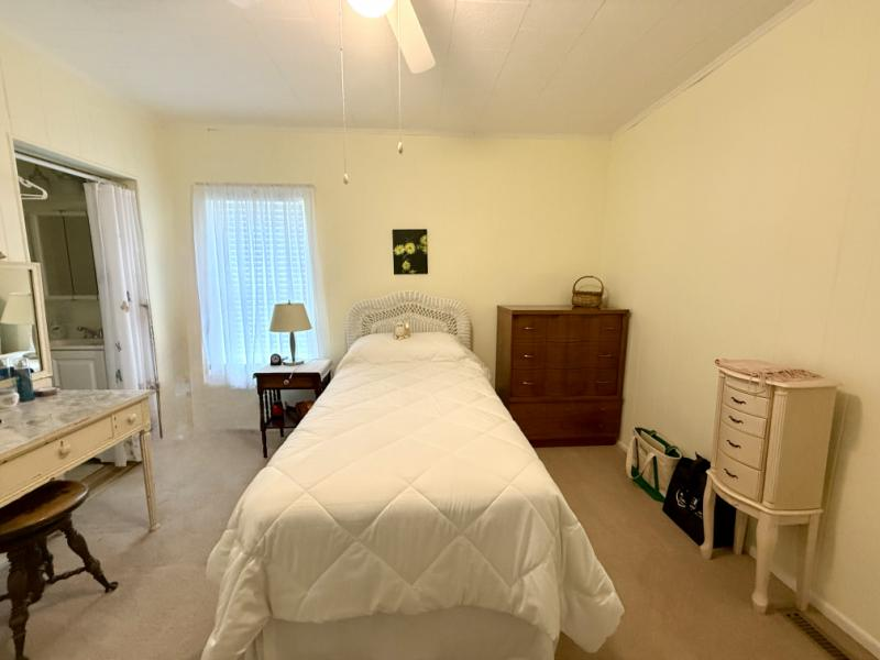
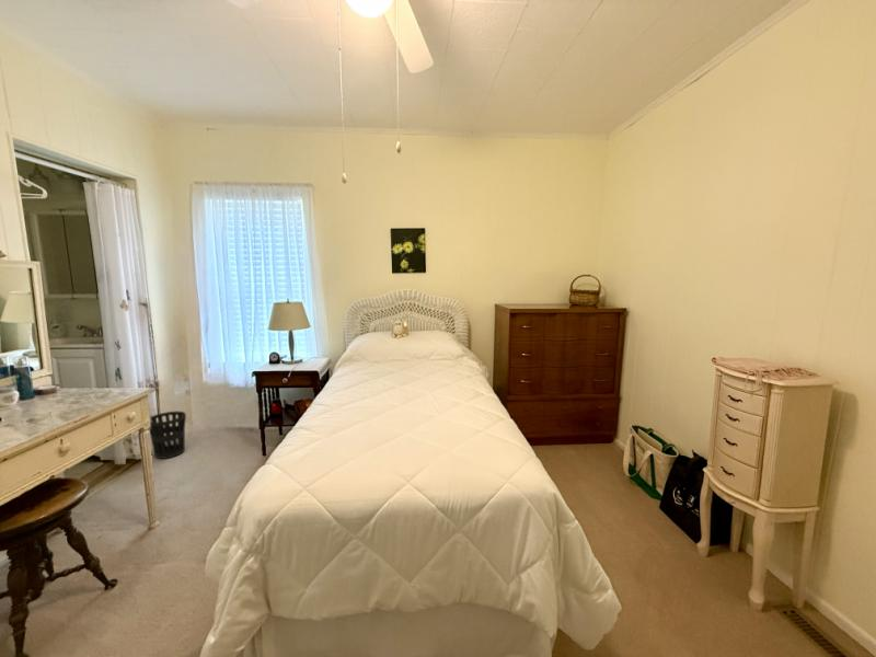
+ wastebasket (168, 435)
